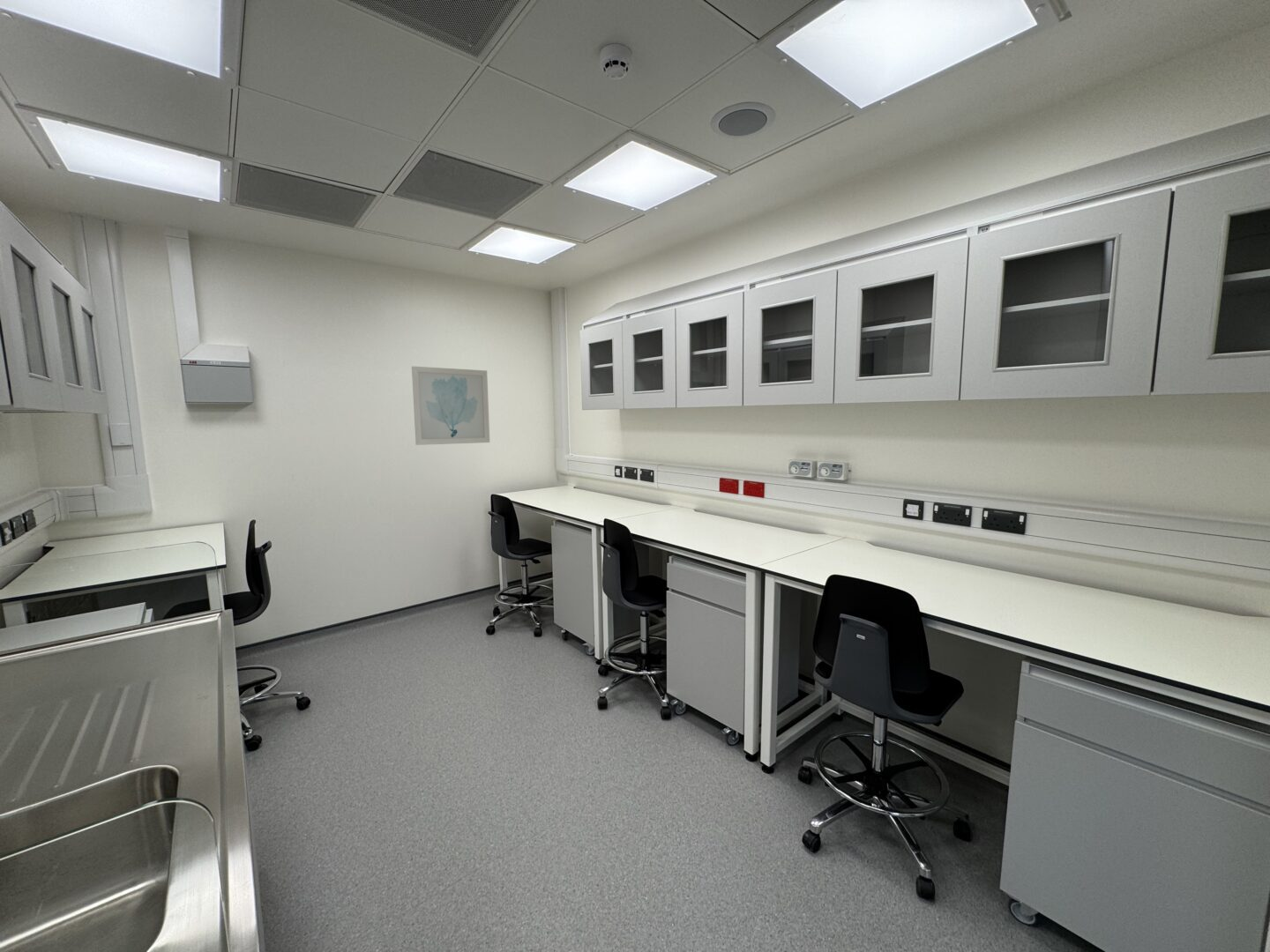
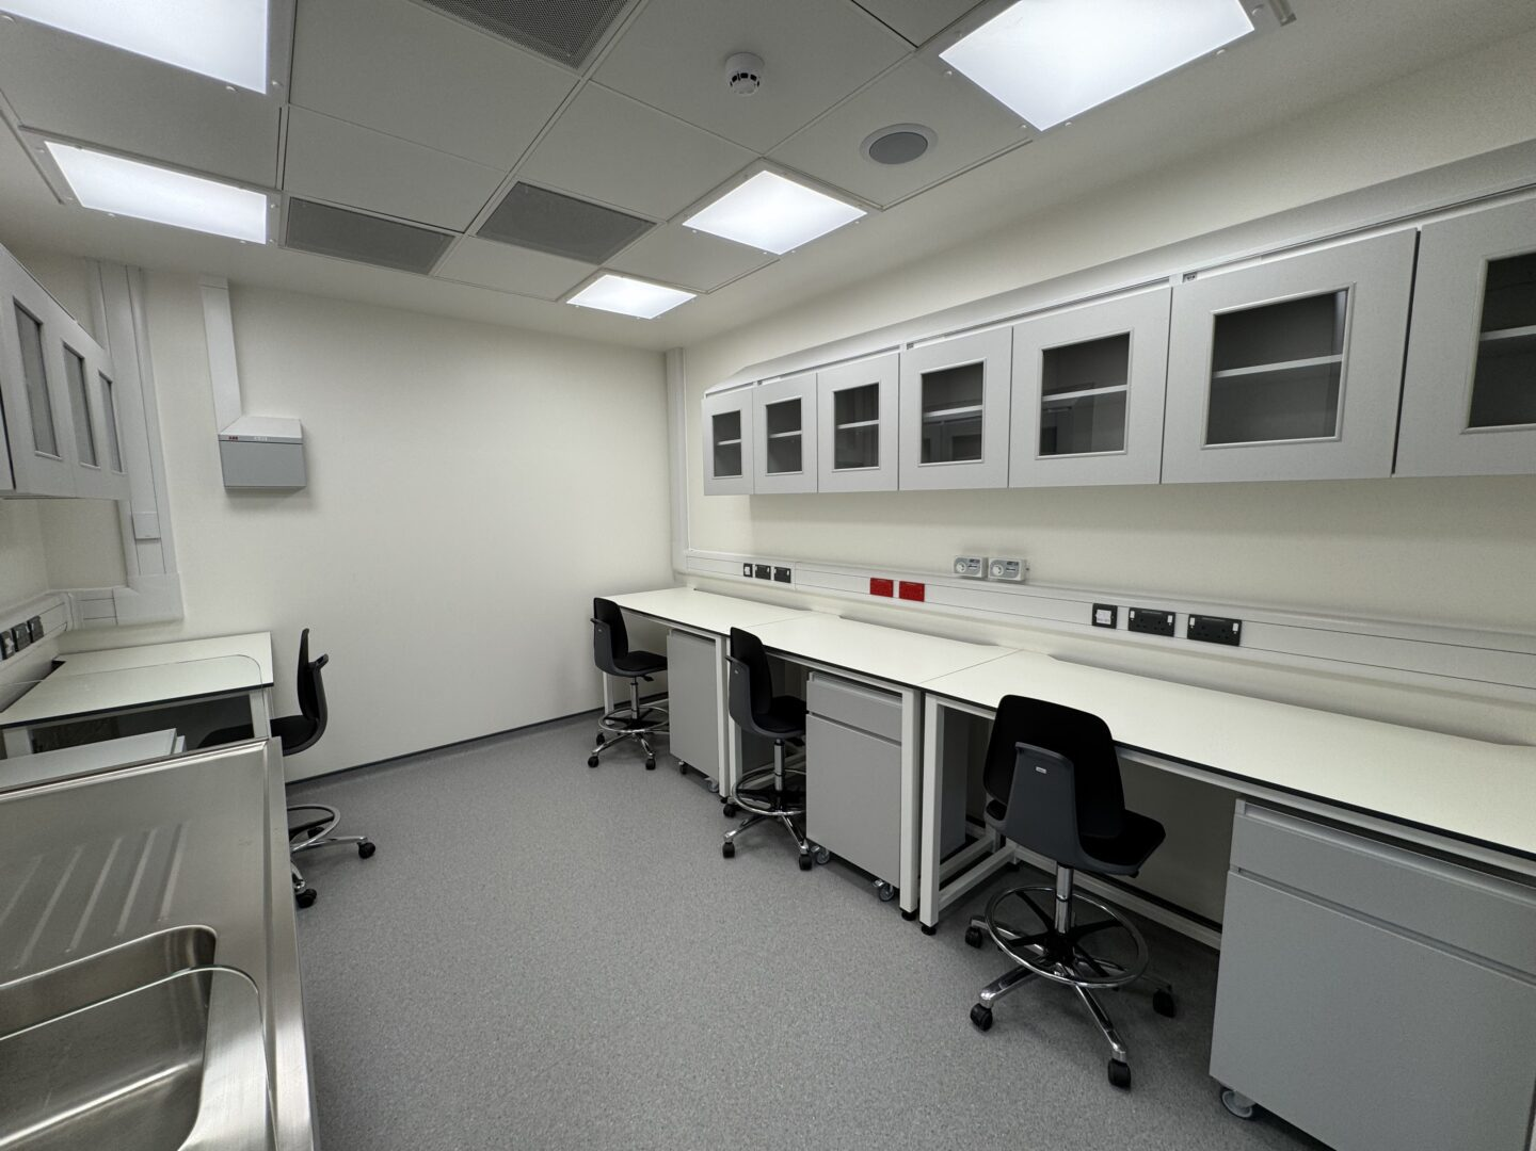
- wall art (452, 406)
